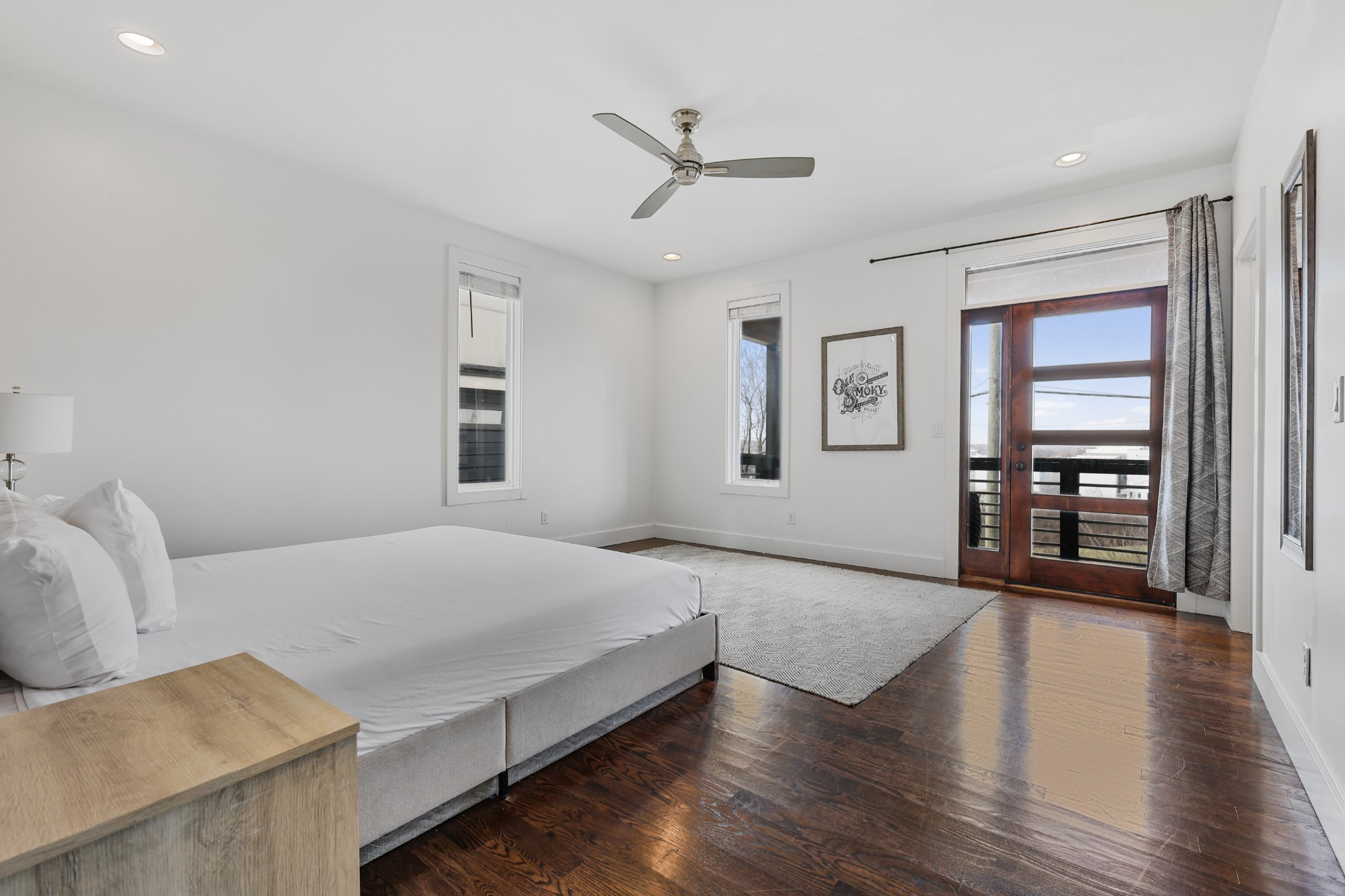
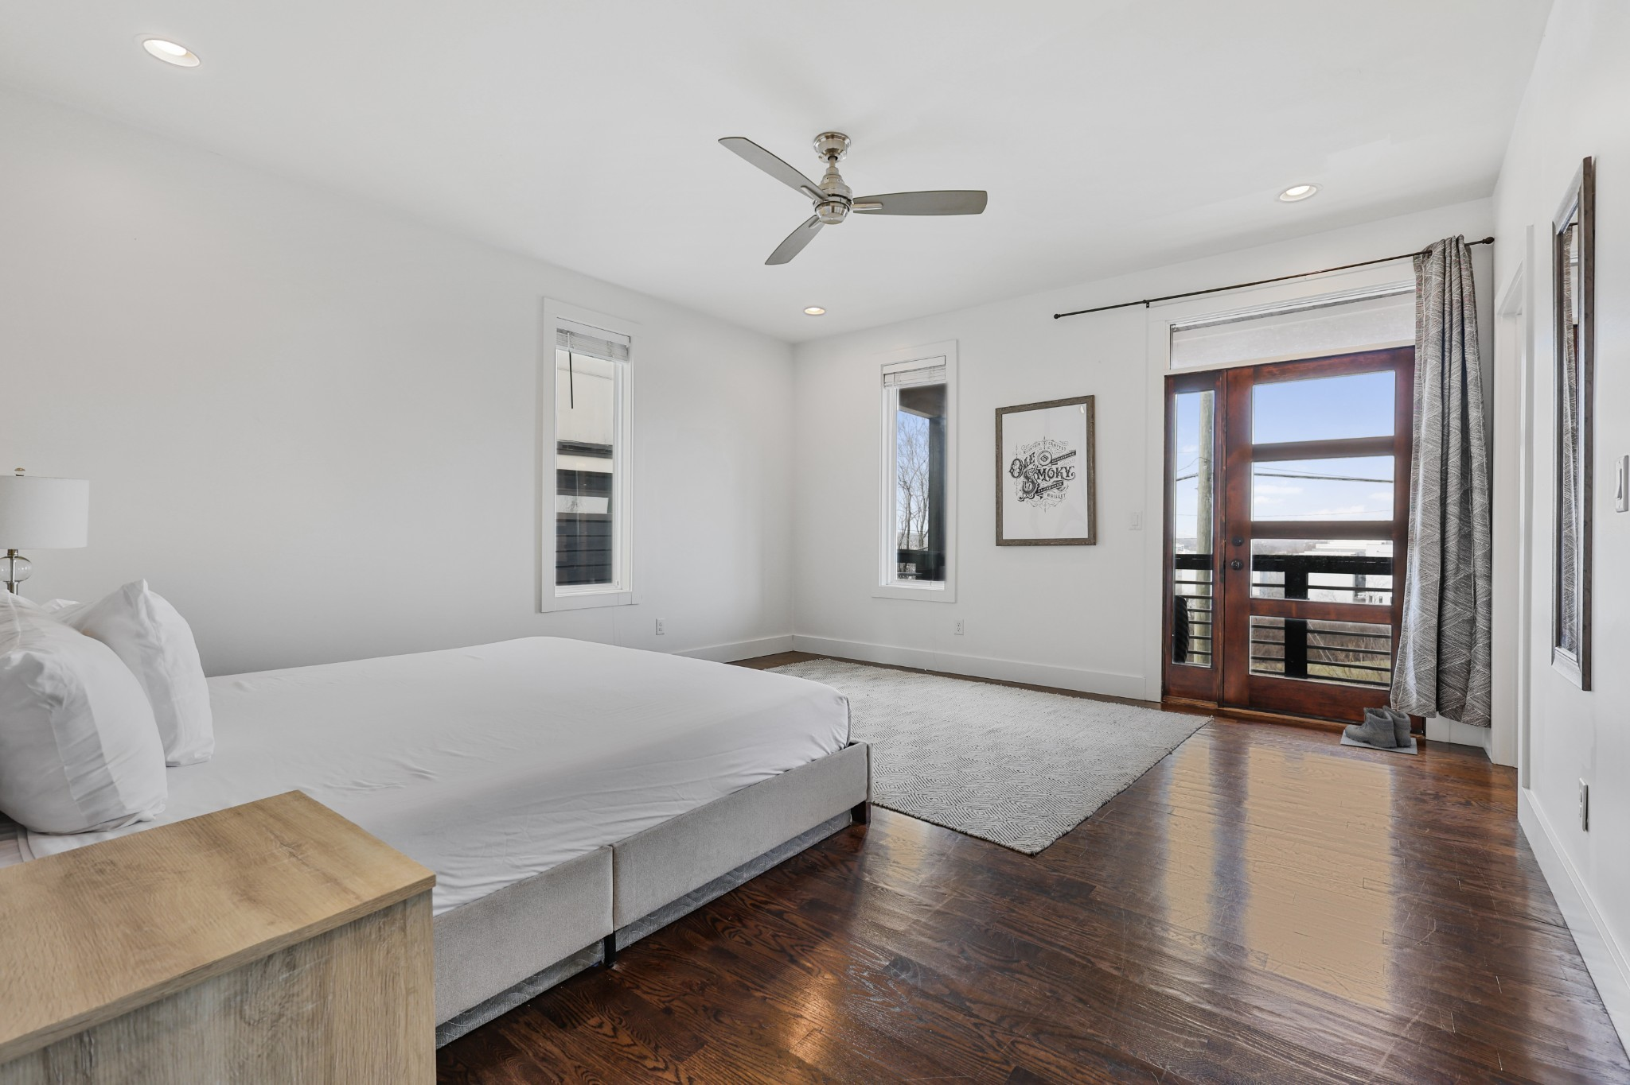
+ boots (1378, 723)
